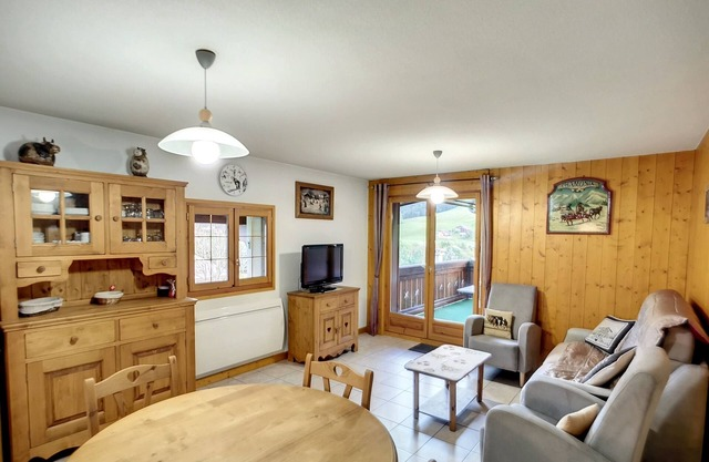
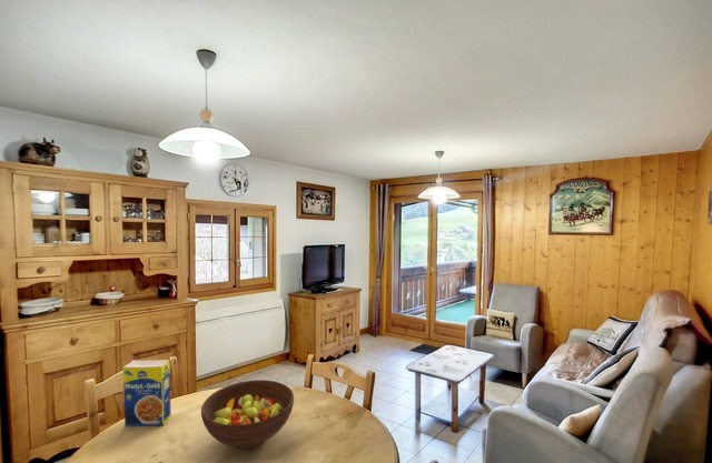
+ legume (147, 392)
+ fruit bowl (249, 420)
